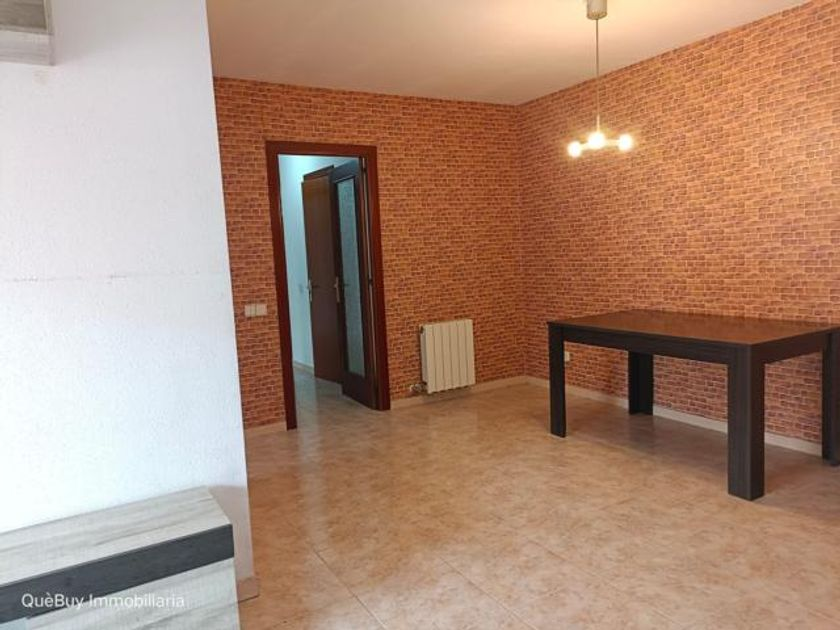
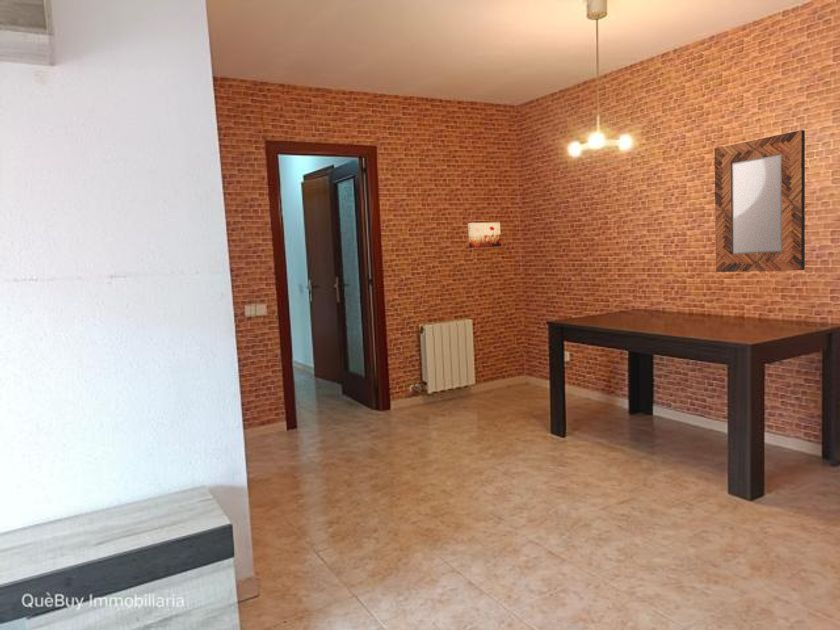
+ wall art (484, 235)
+ home mirror (757, 206)
